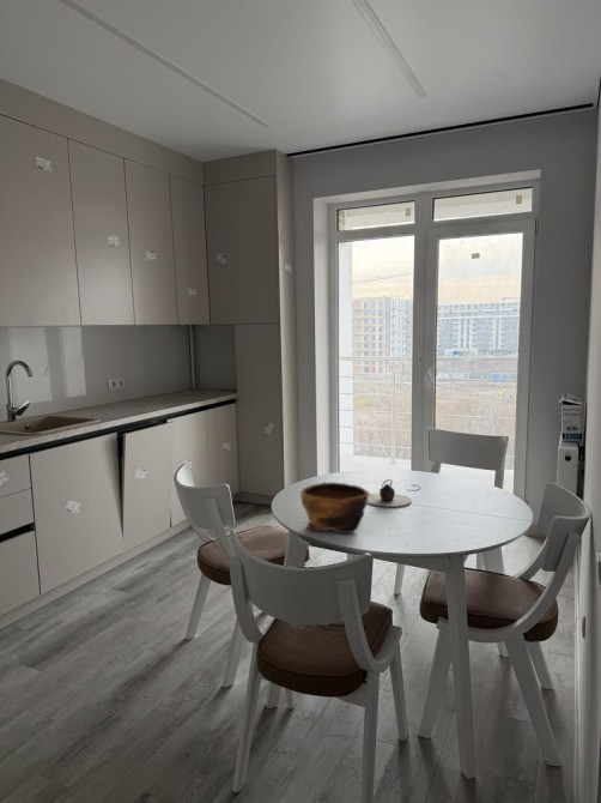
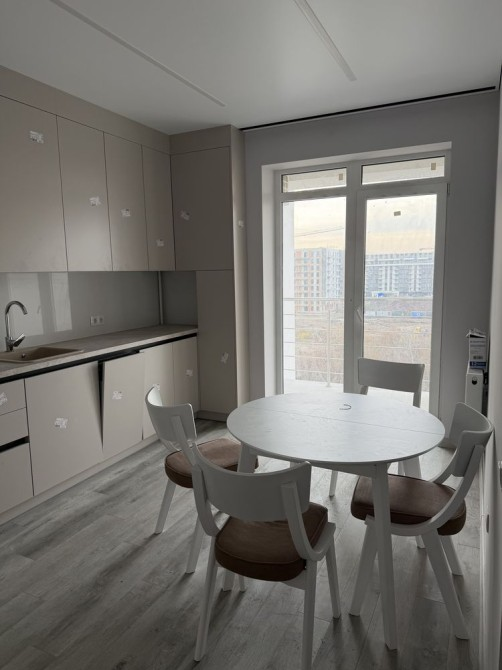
- bowl (334, 507)
- teapot (387, 489)
